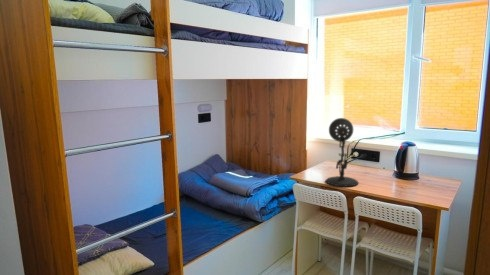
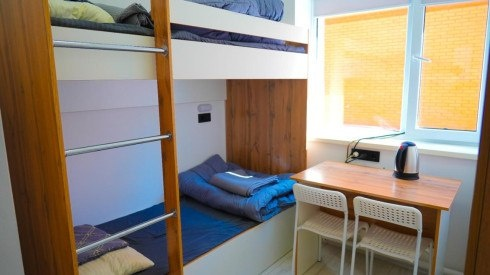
- desk lamp (342, 150)
